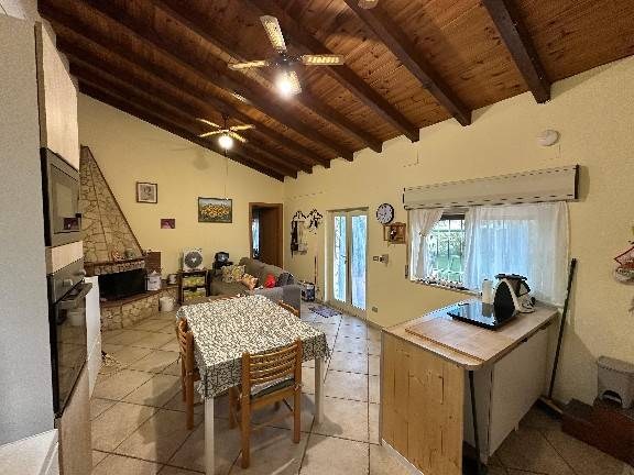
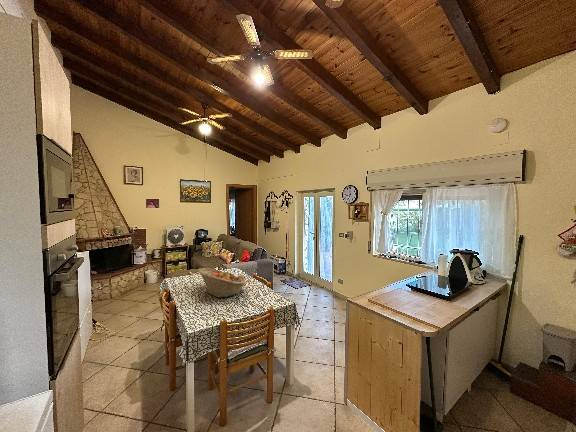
+ fruit basket (222, 280)
